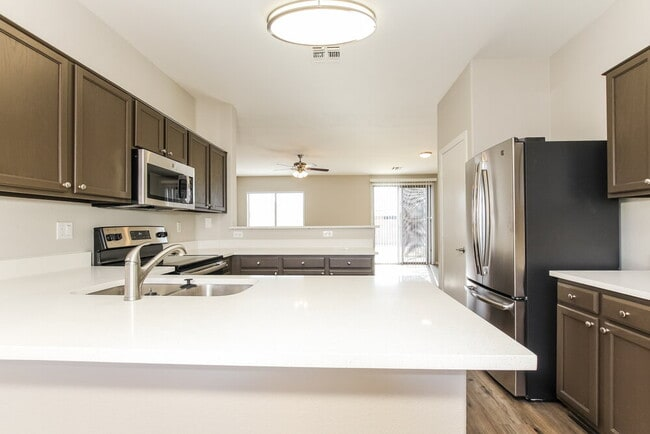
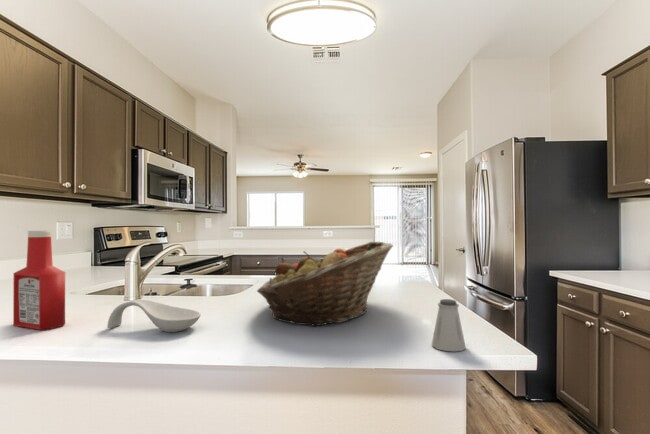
+ fruit basket (326, 276)
+ spoon rest (154, 314)
+ saltshaker (448, 323)
+ soap bottle (39, 277)
